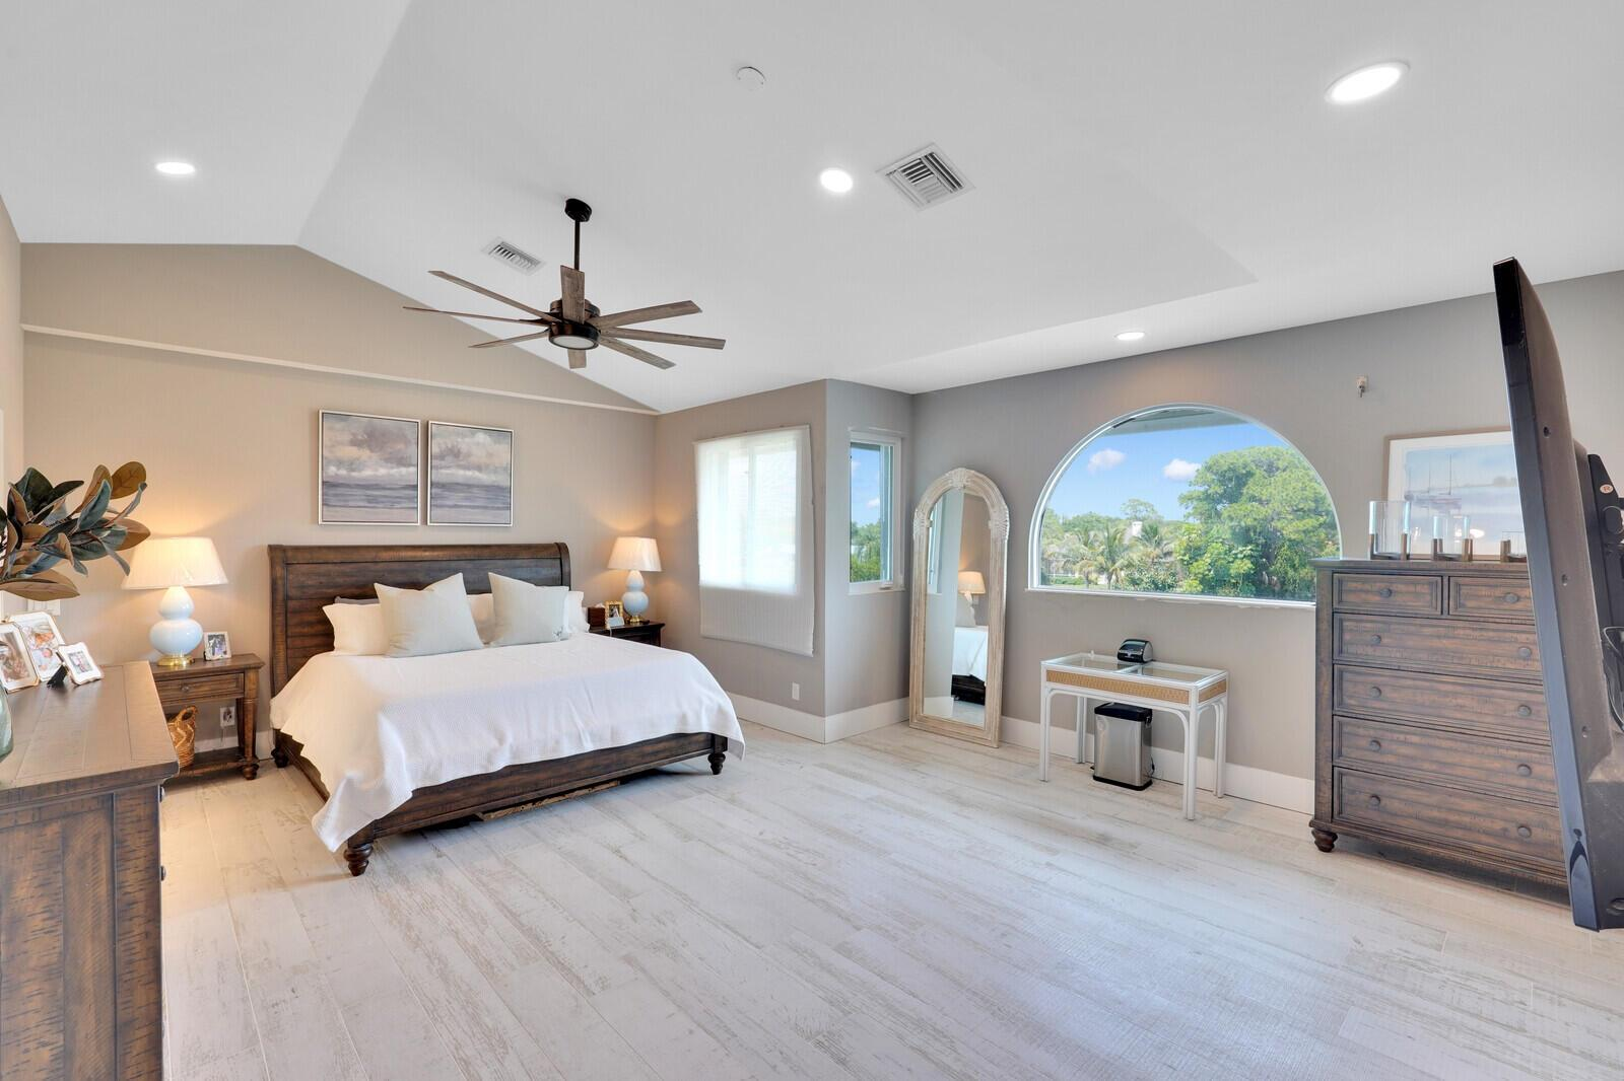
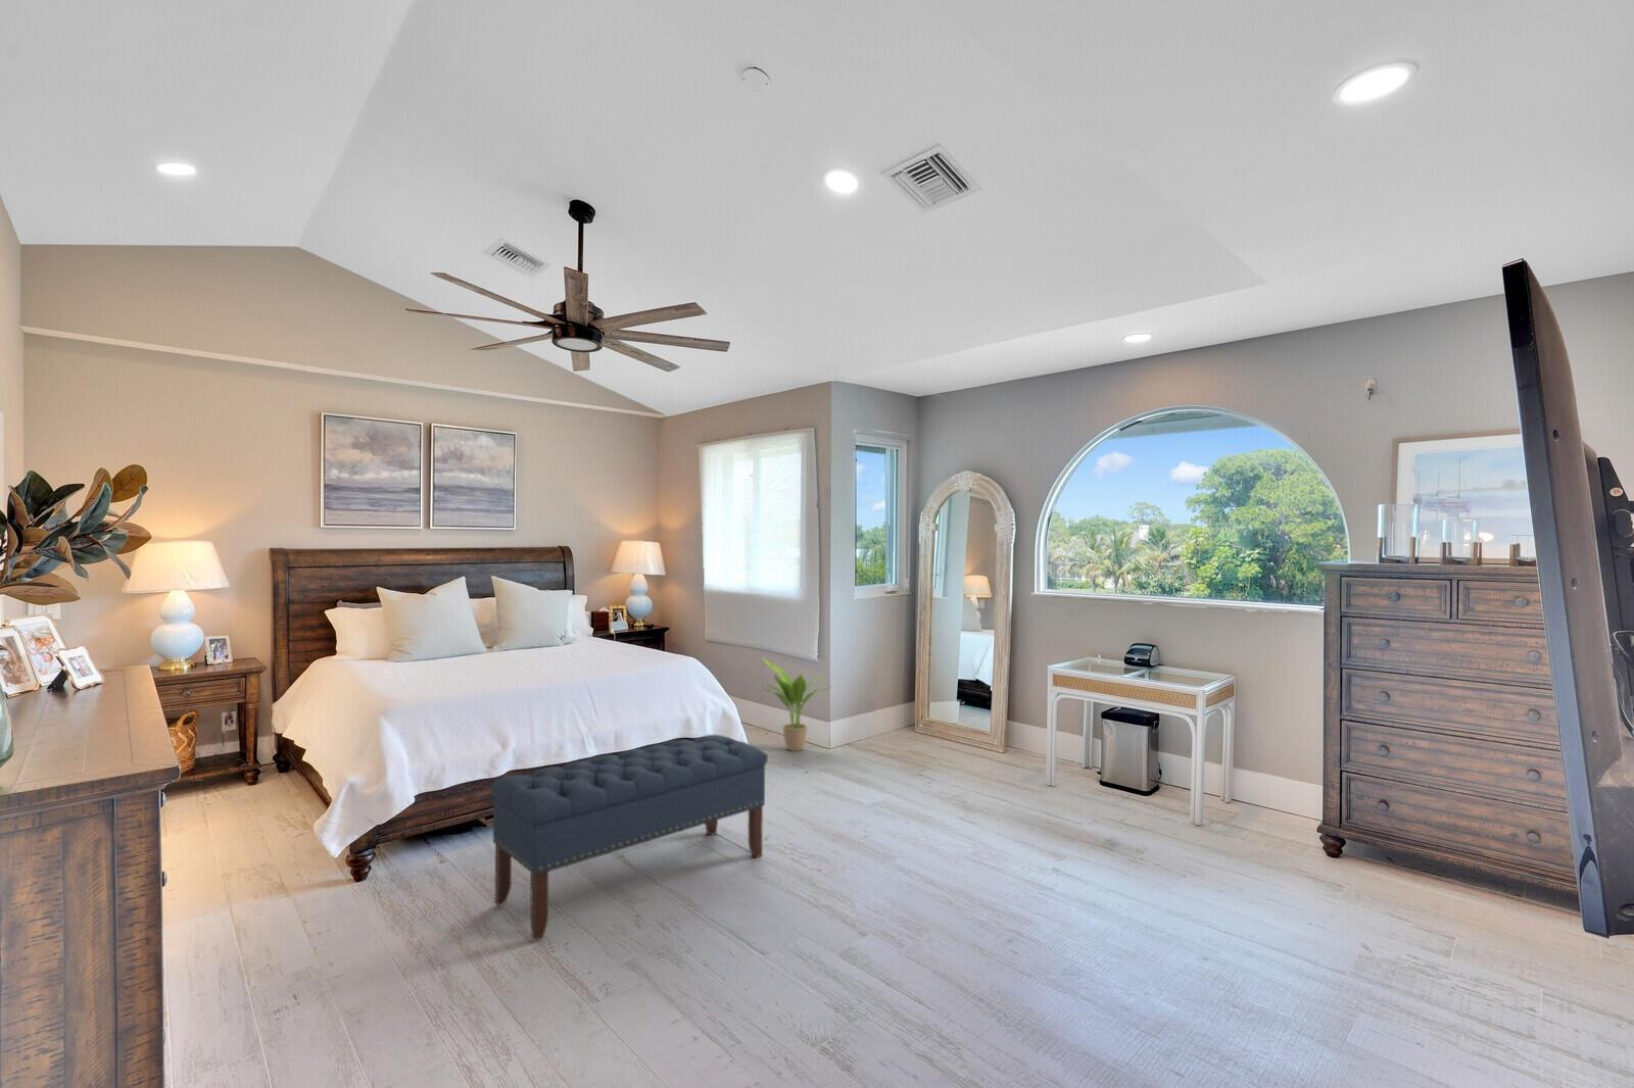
+ potted plant (791, 704)
+ bench (638, 818)
